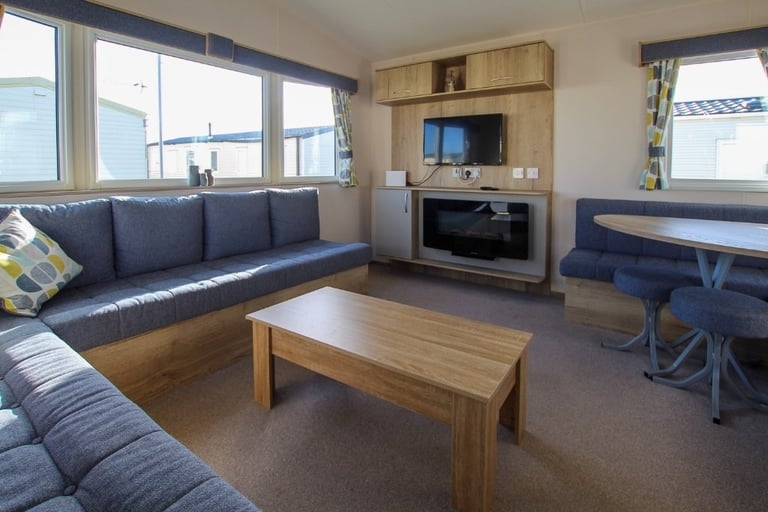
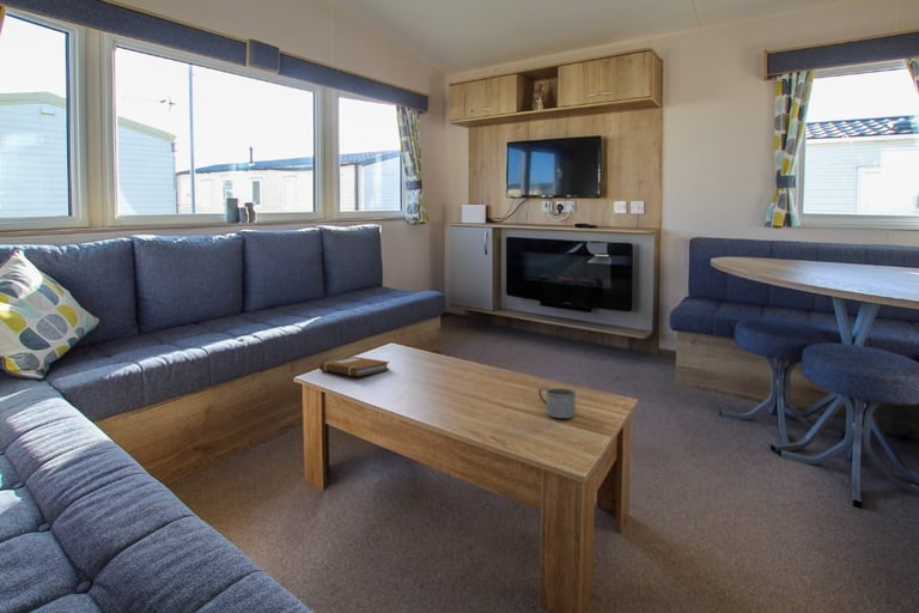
+ mug (558, 401)
+ notebook (353, 365)
